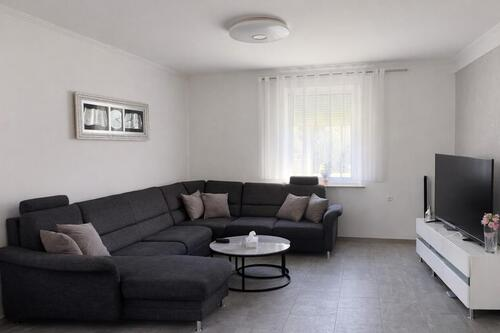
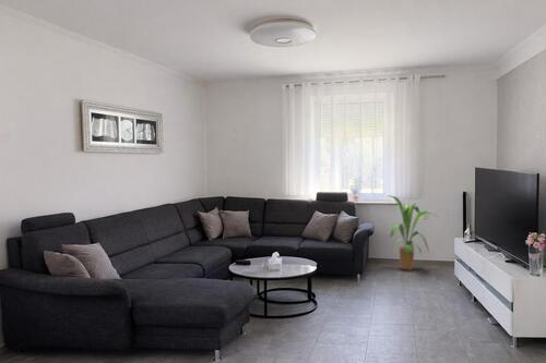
+ house plant (412, 232)
